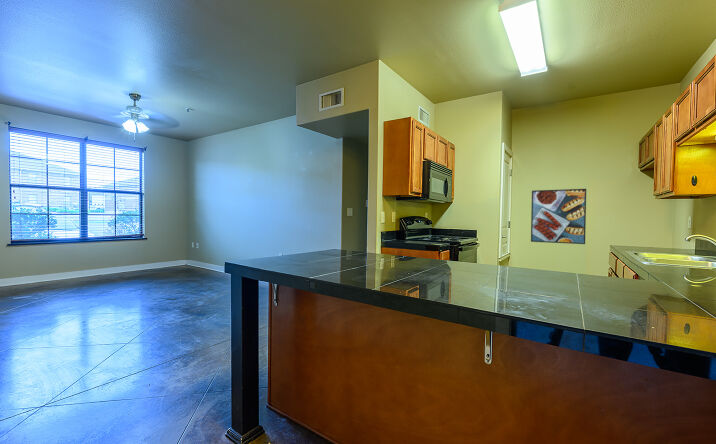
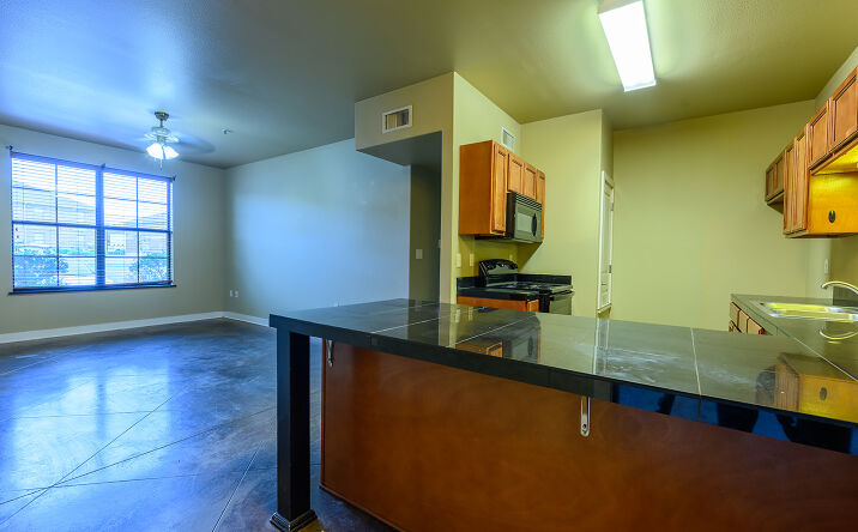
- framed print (557, 216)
